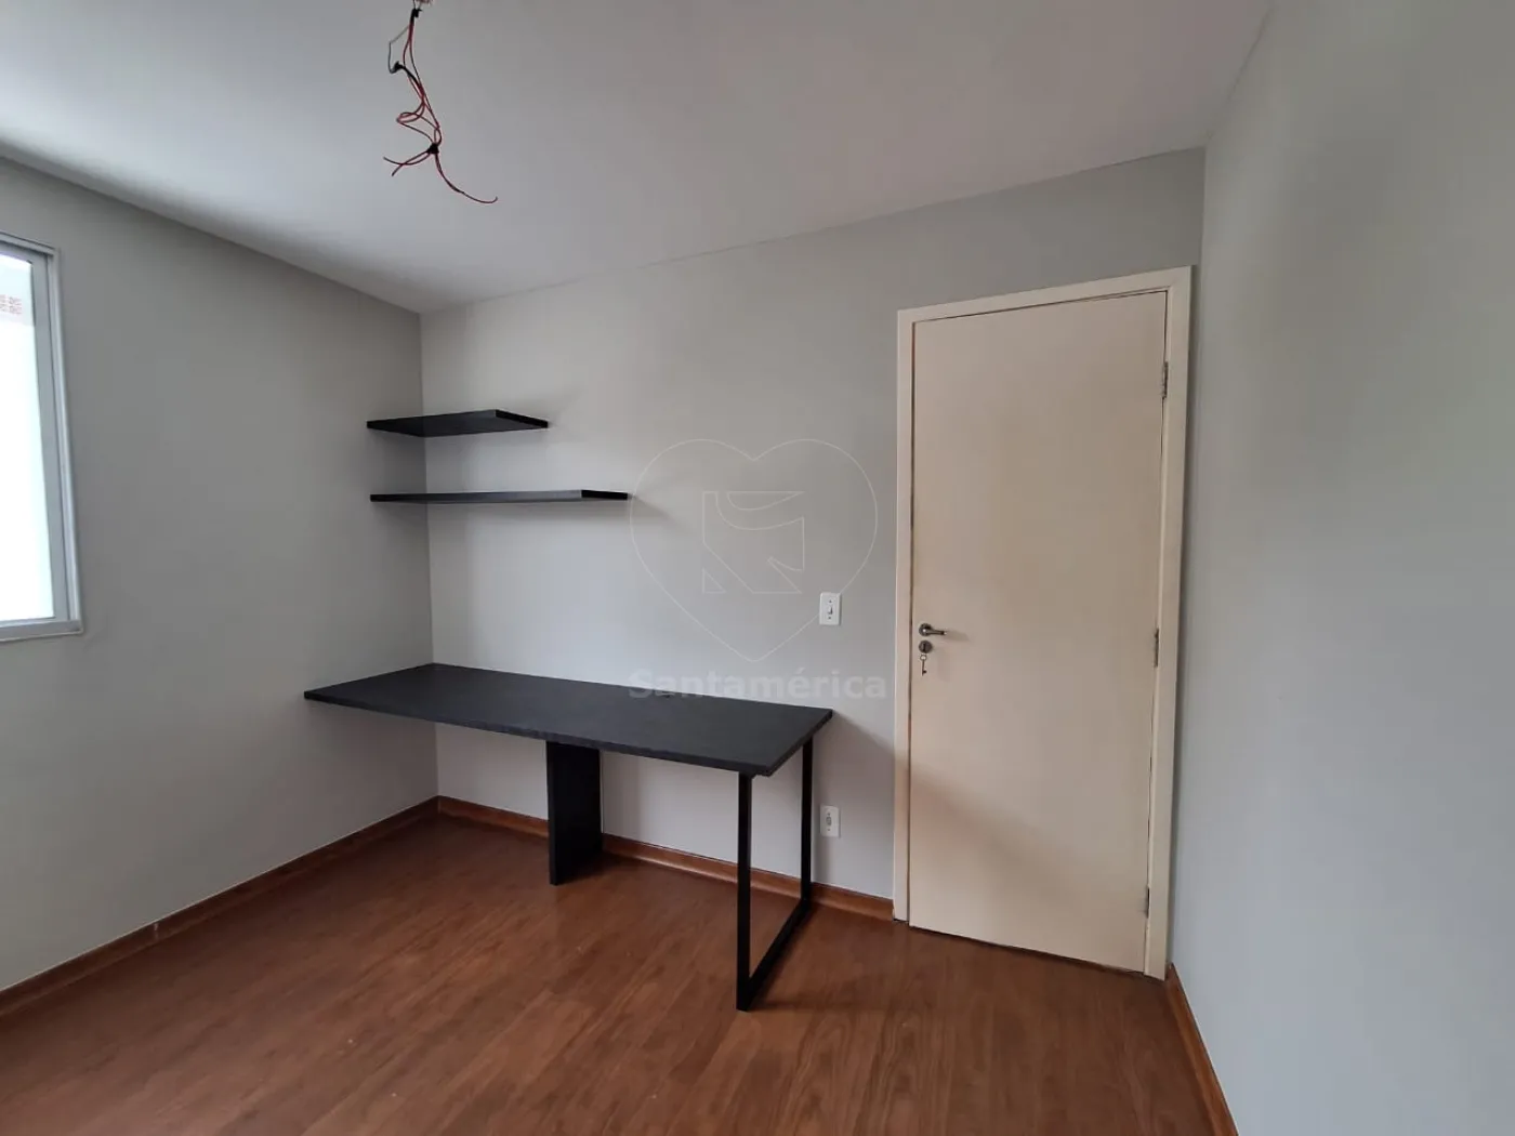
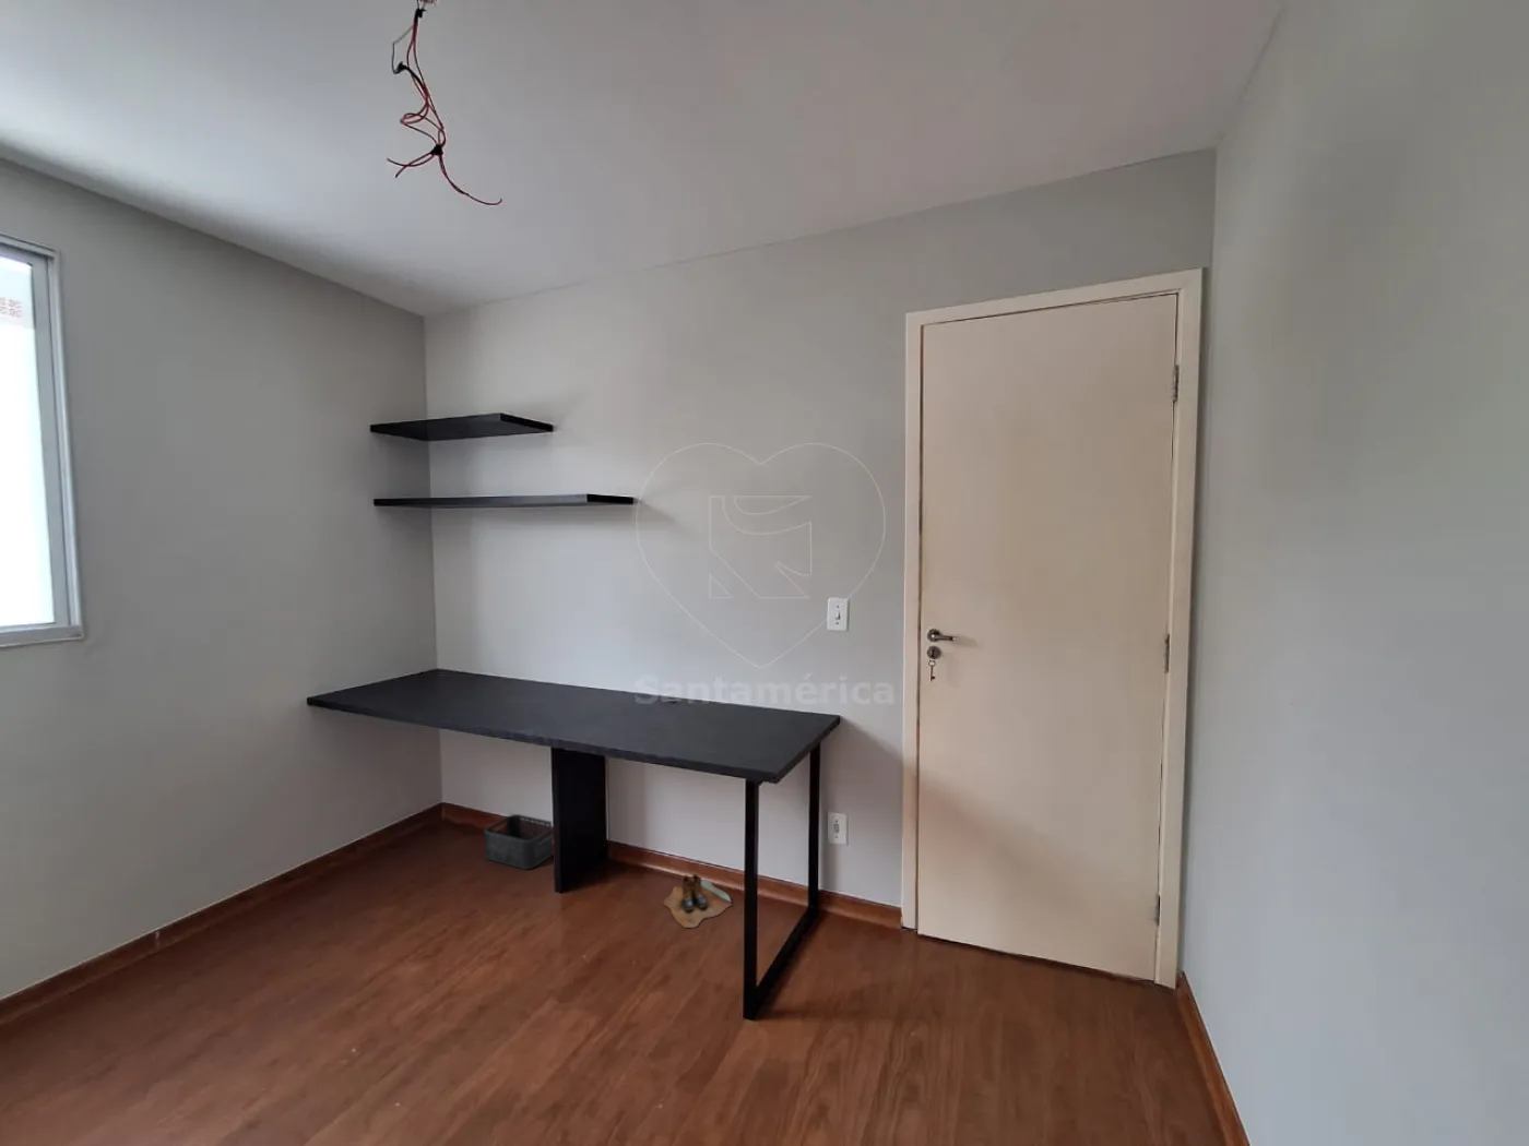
+ boots (696, 892)
+ storage bin (521, 840)
